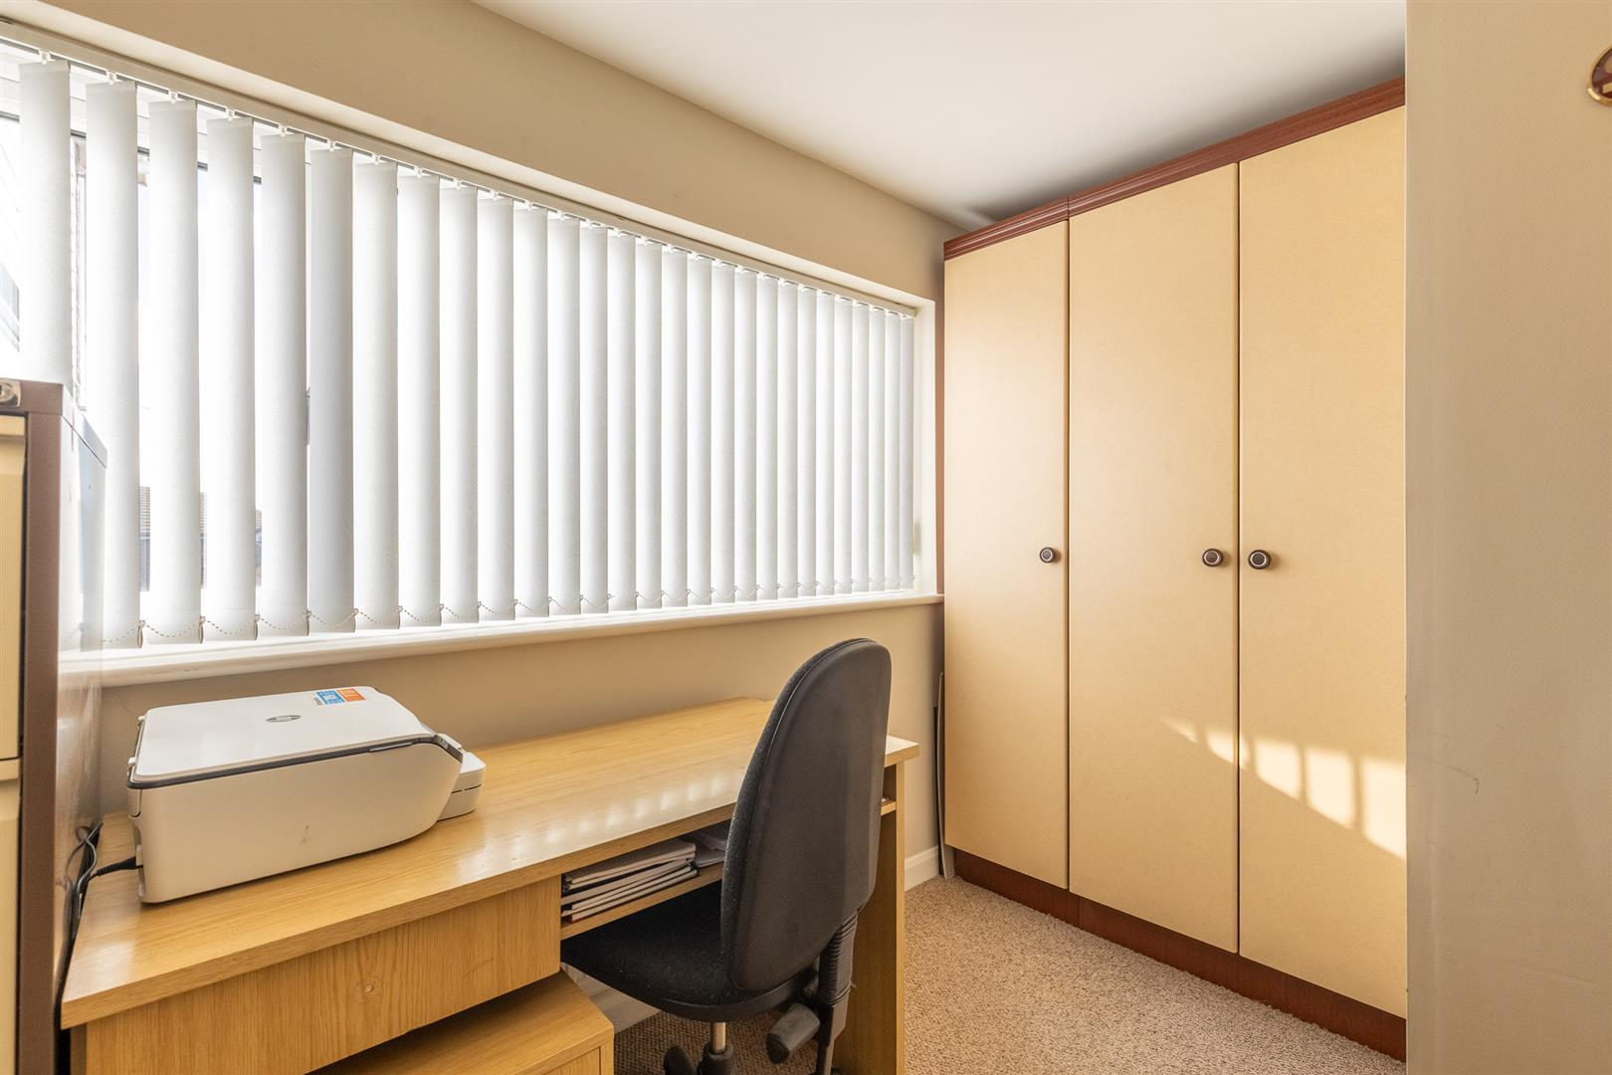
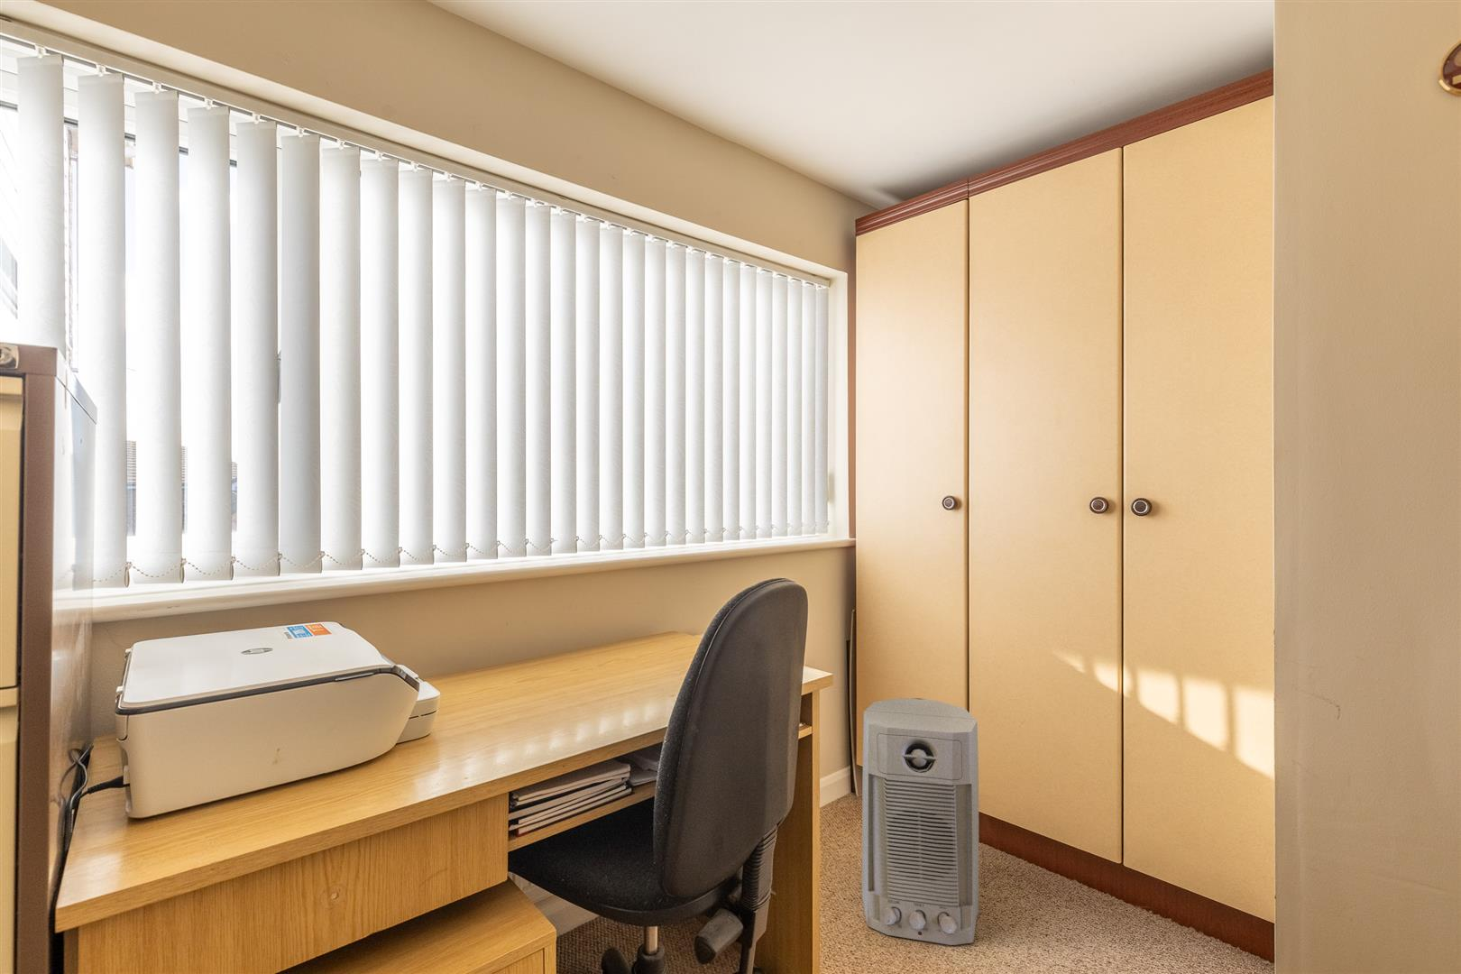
+ air purifier (919, 808)
